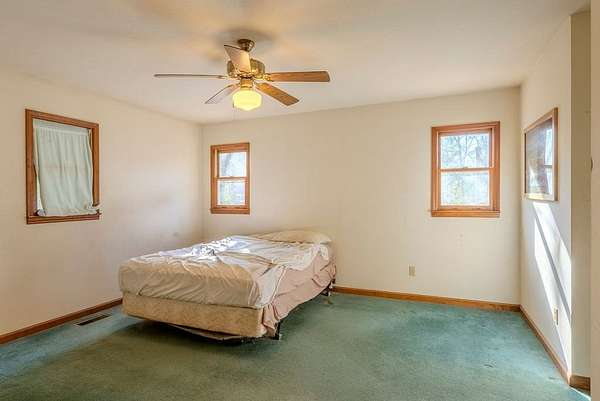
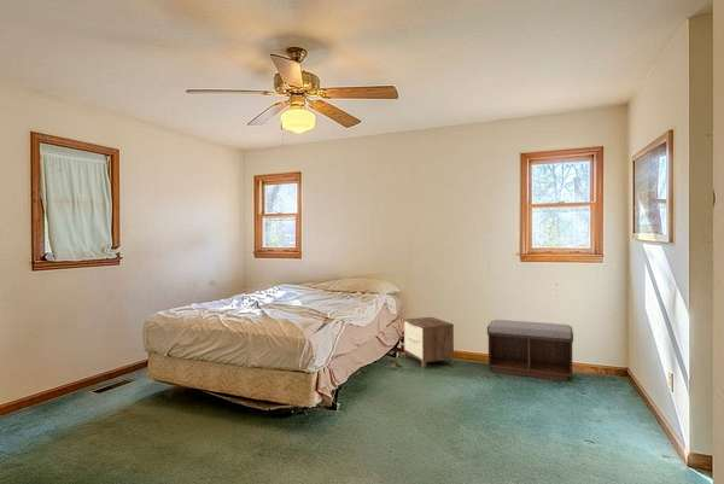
+ nightstand (427, 340)
+ bench (529, 348)
